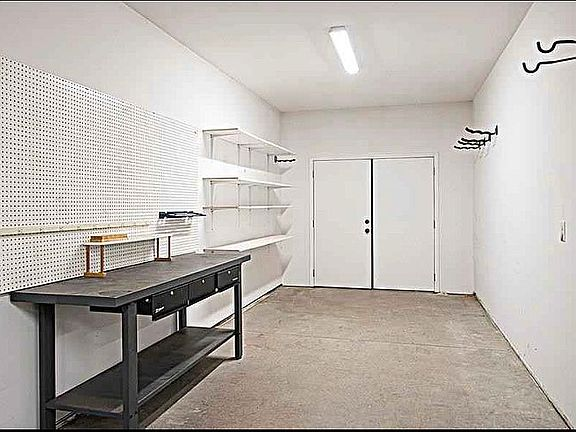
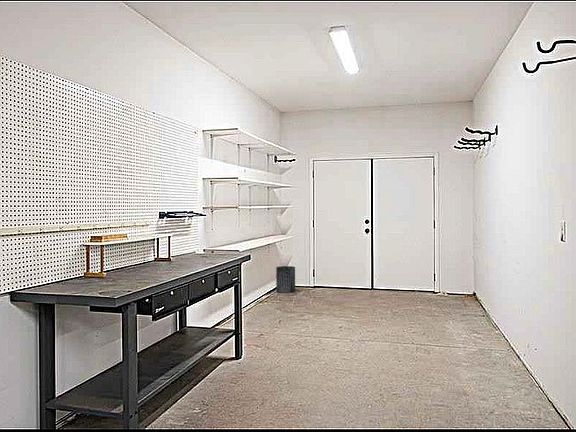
+ trash can (285, 279)
